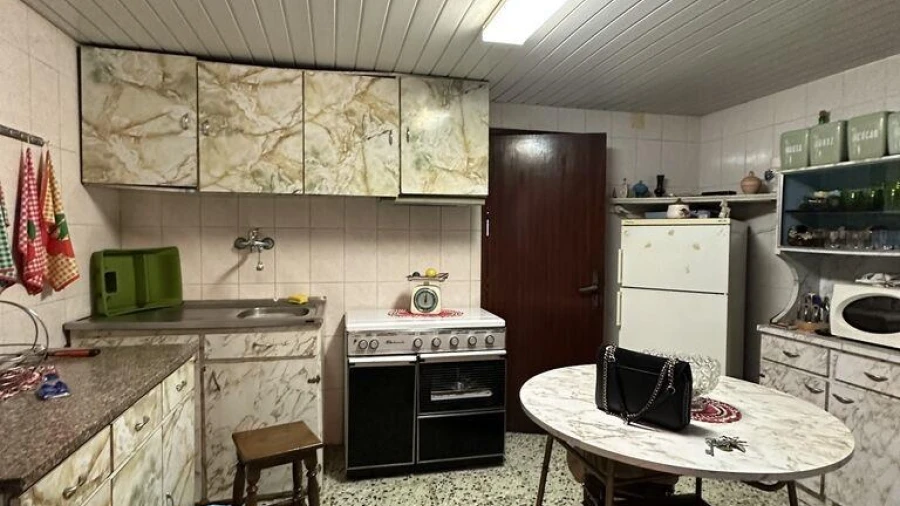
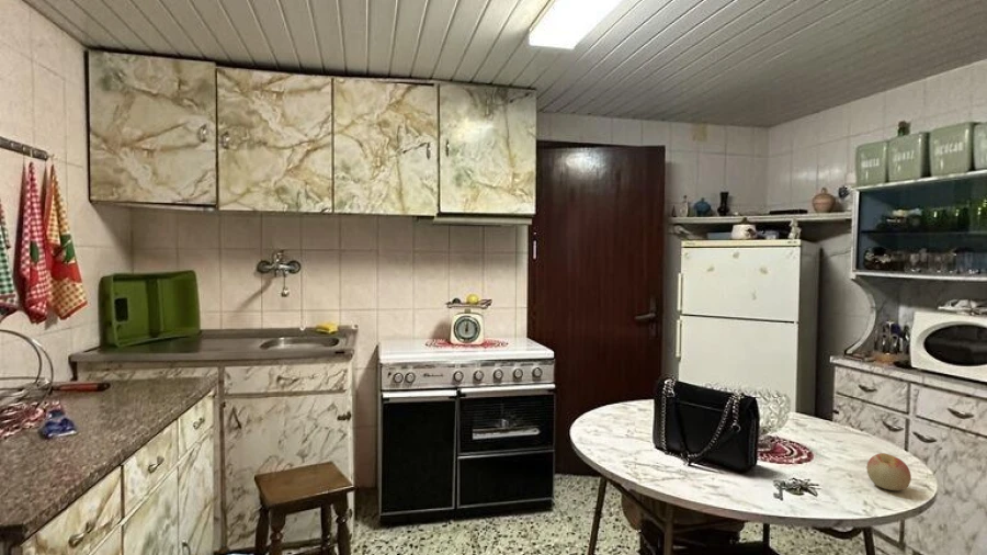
+ apple (888, 472)
